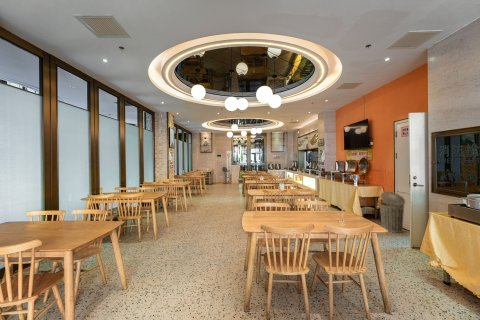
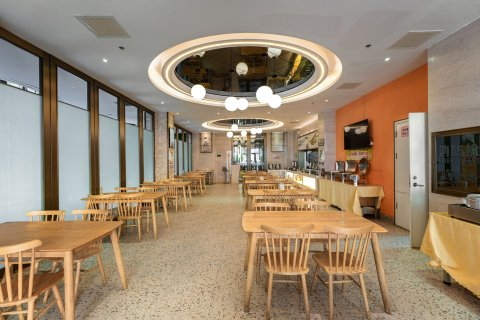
- trash can (392, 211)
